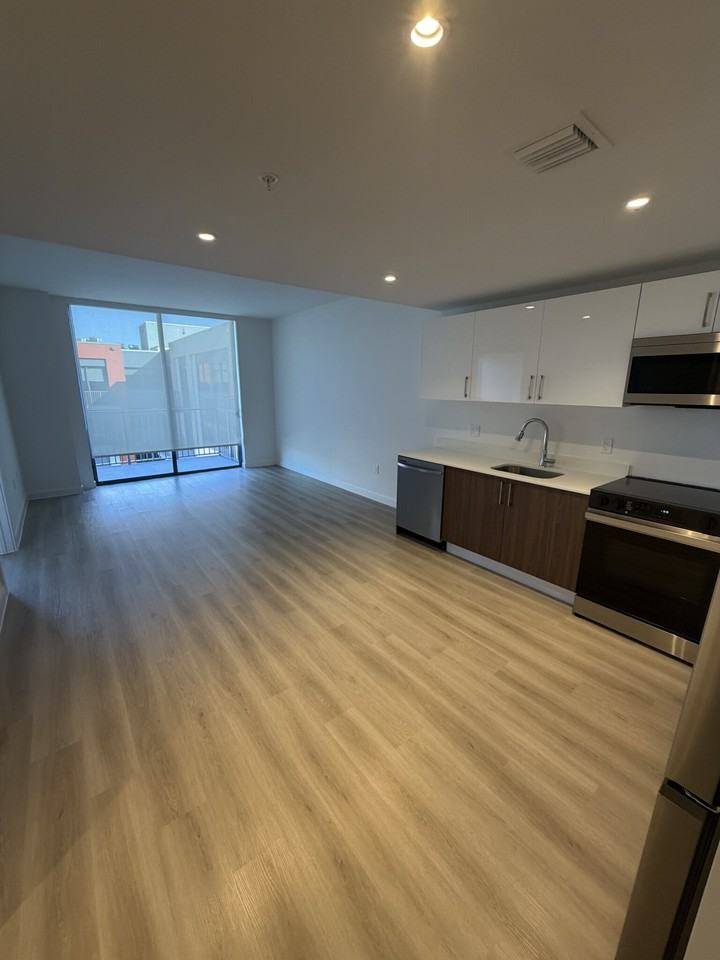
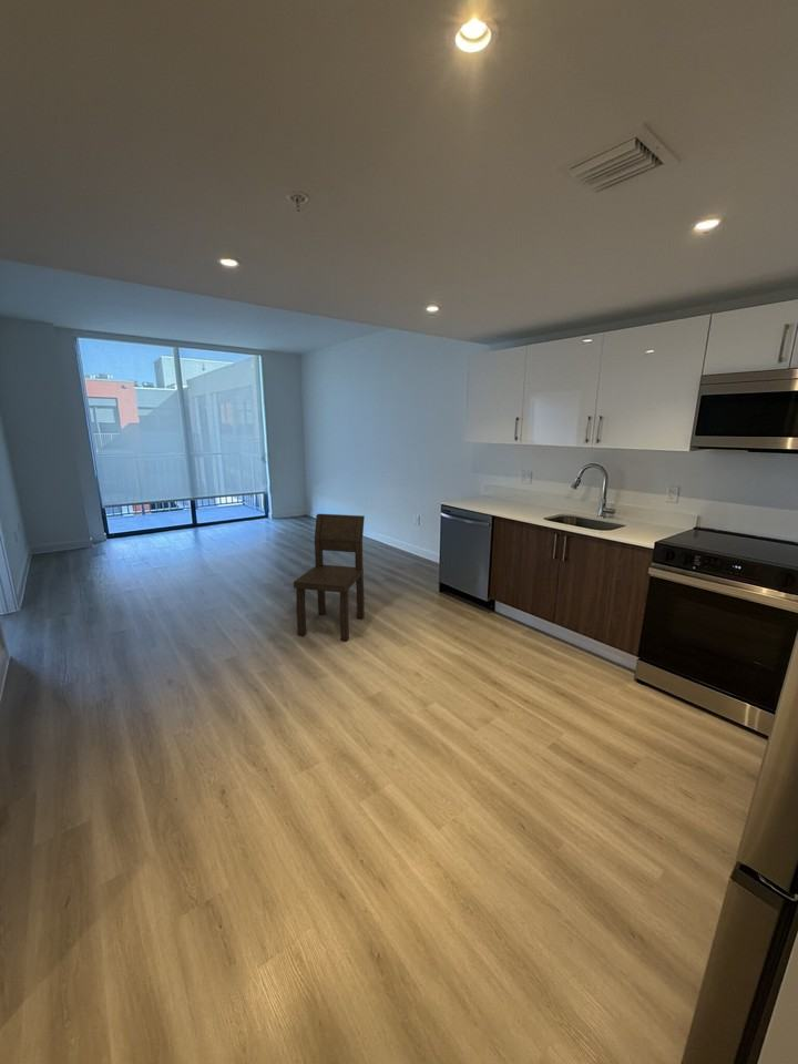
+ dining chair (331, 574)
